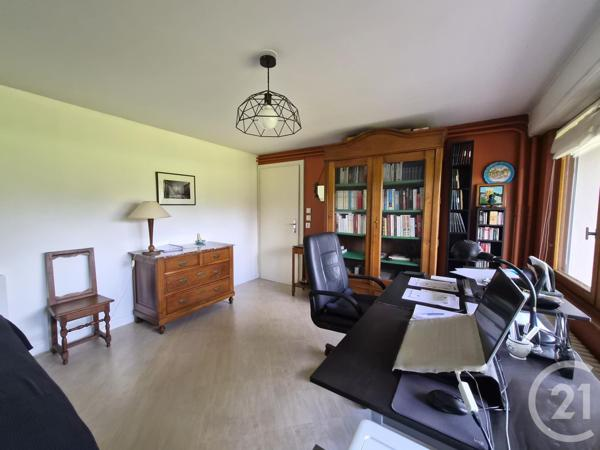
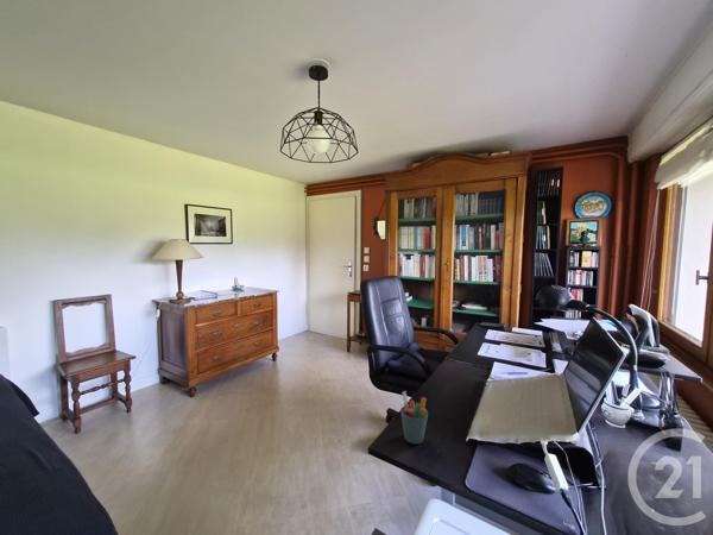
+ pen holder (414, 417)
